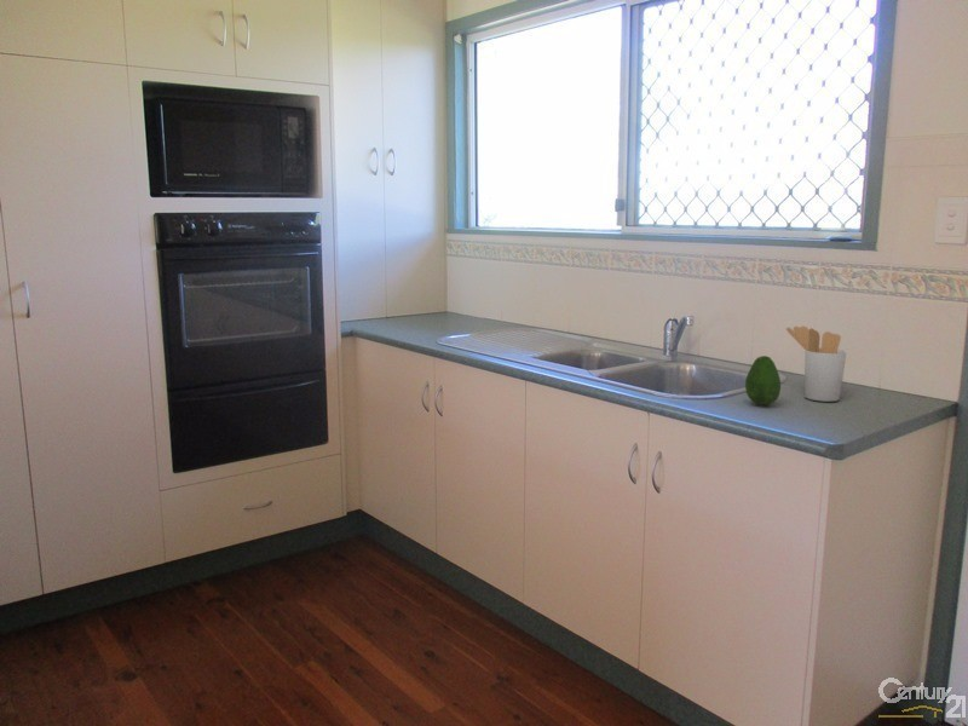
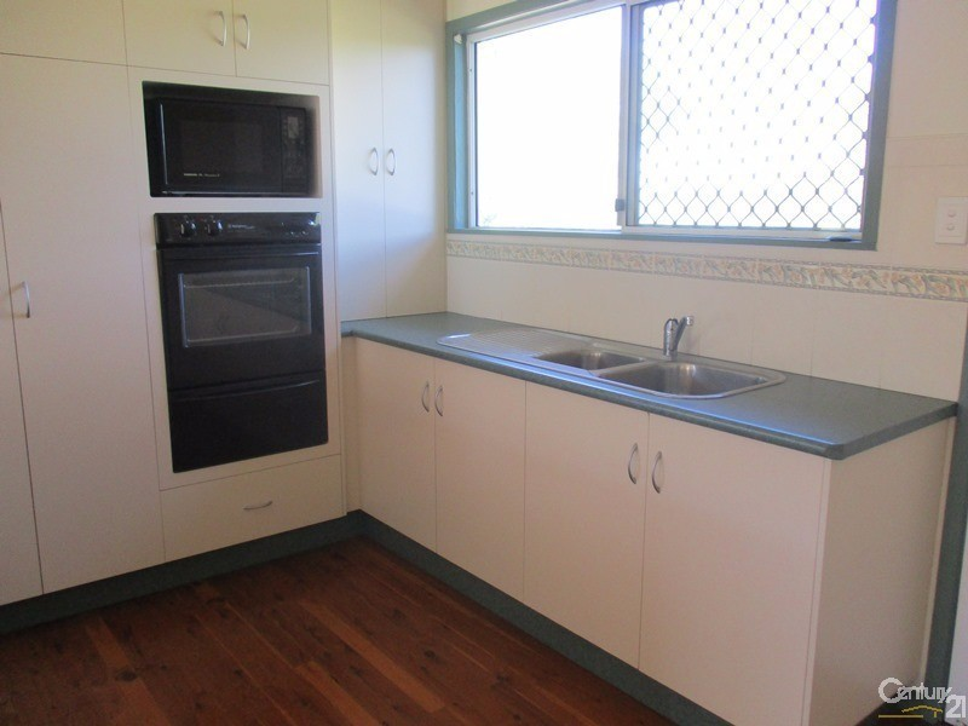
- utensil holder (814, 361)
- fruit (762, 380)
